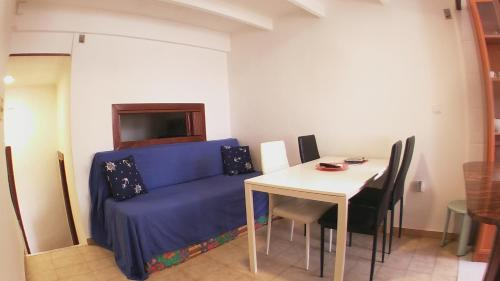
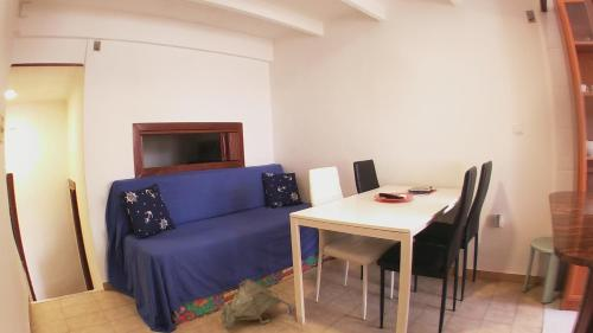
+ bag (254, 301)
